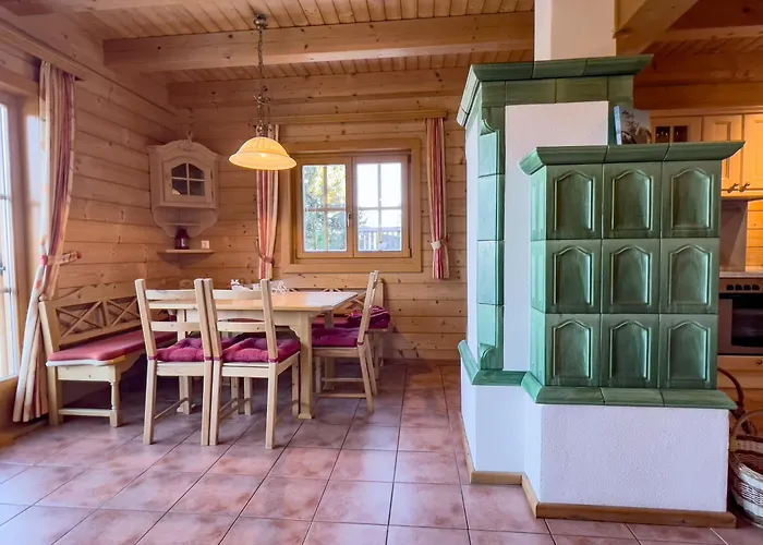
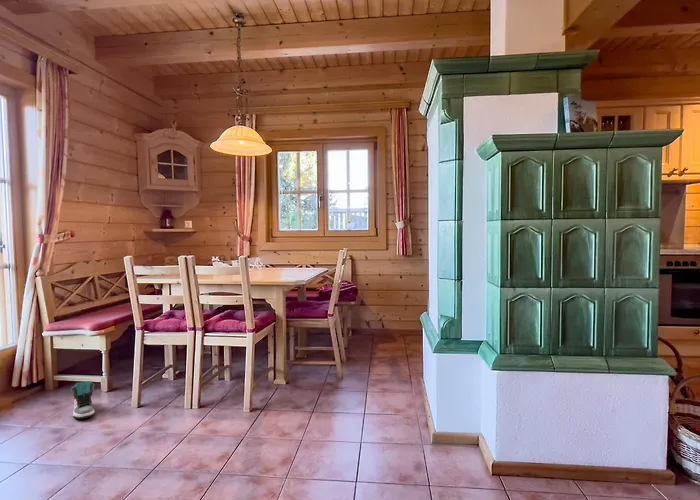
+ sneaker (84, 397)
